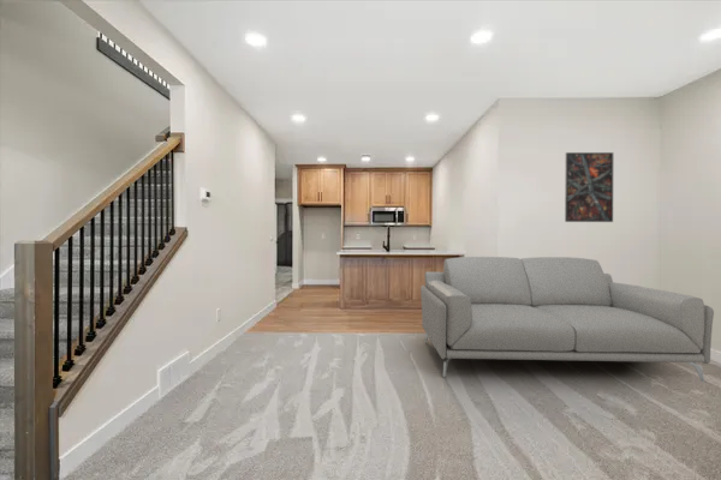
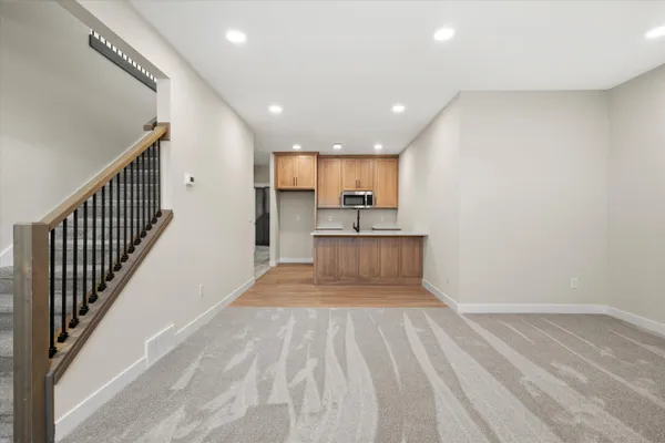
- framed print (589, 187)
- sofa (540, 307)
